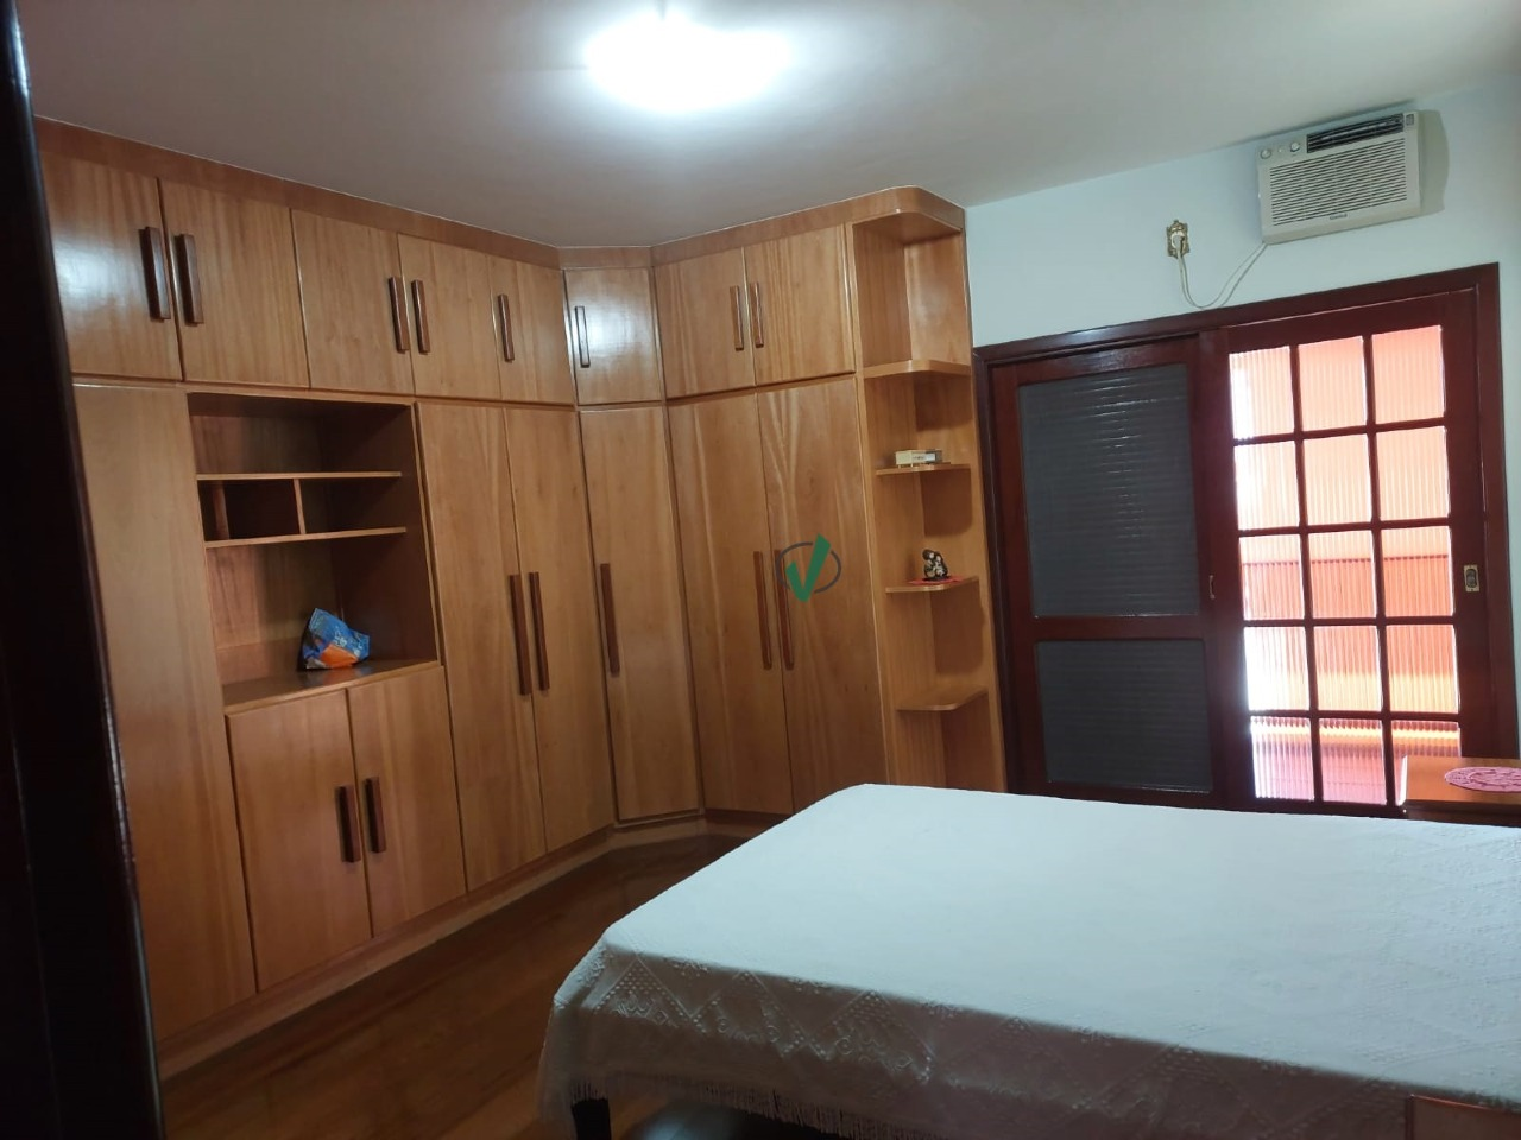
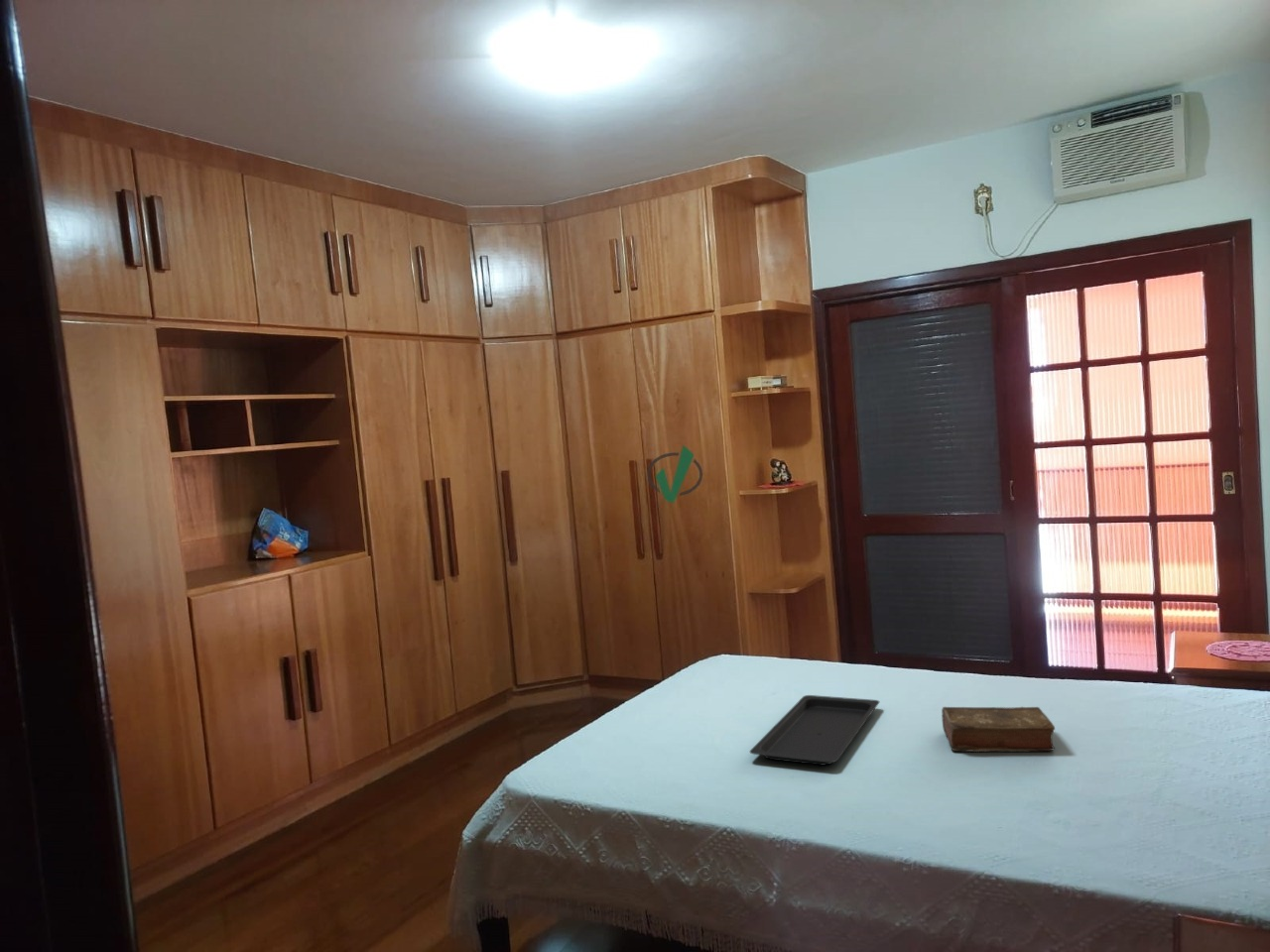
+ serving tray (819, 729)
+ book (995, 727)
